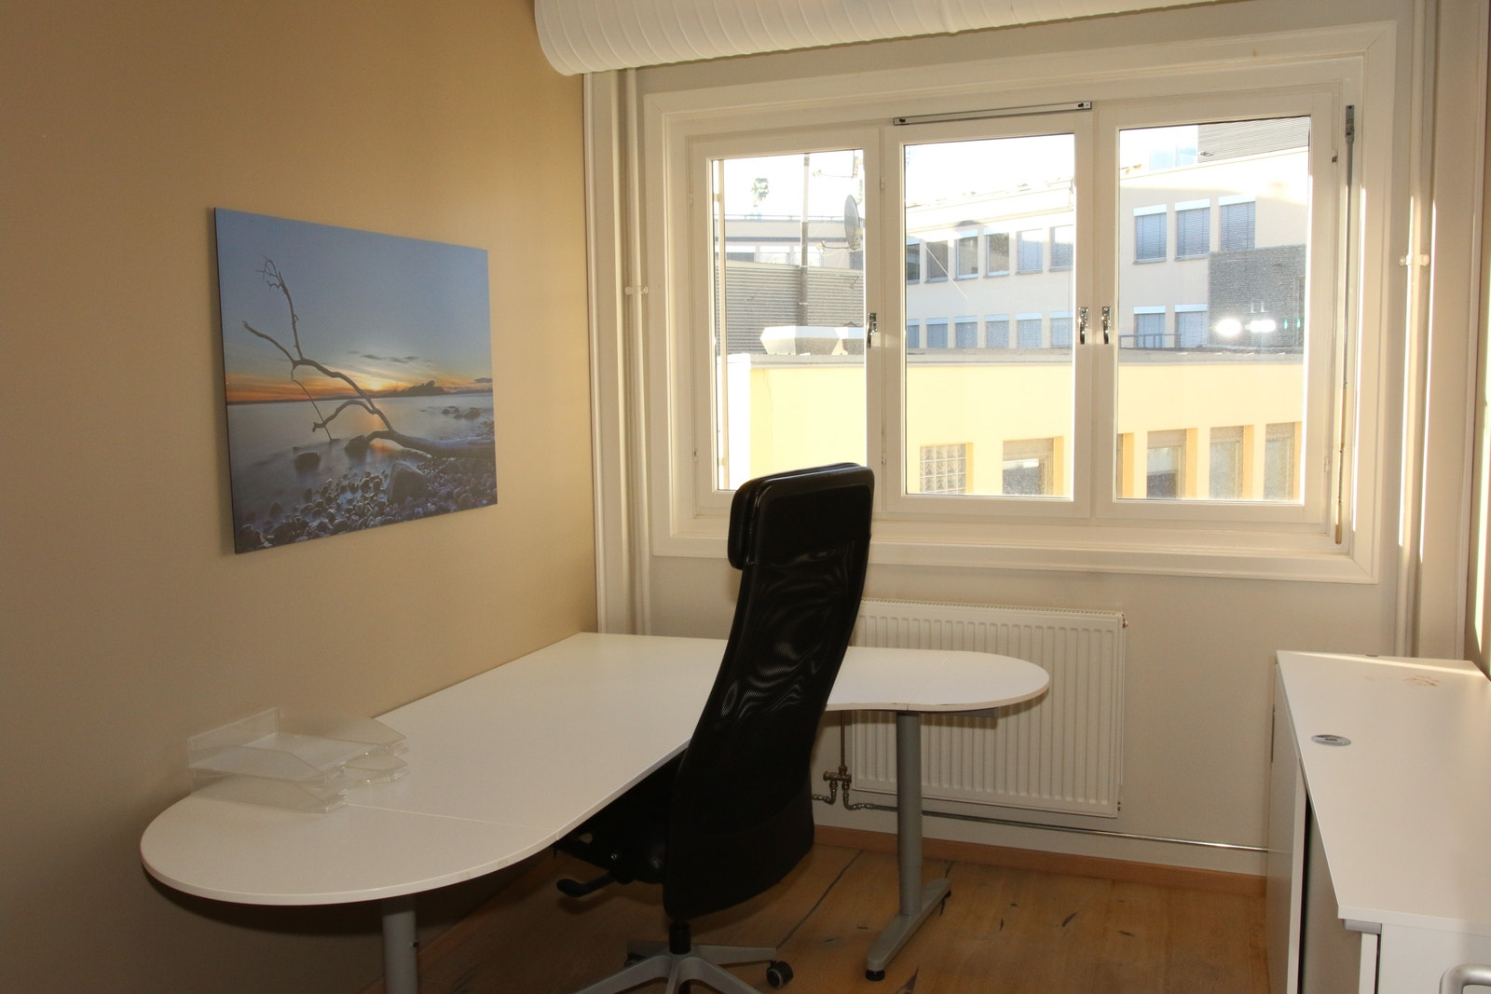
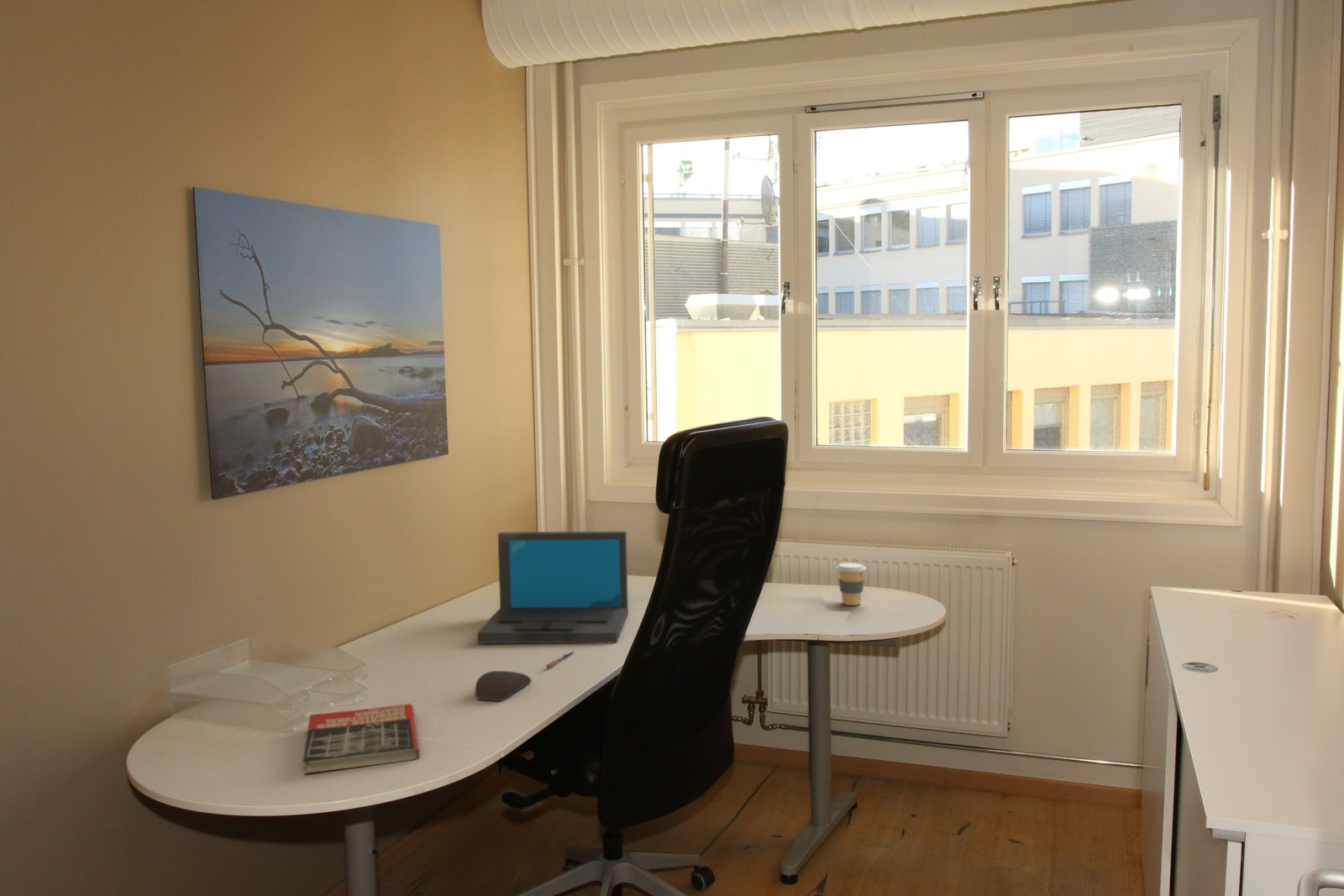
+ book (362, 736)
+ laptop (555, 584)
+ coffee cup (851, 584)
+ computer mouse (503, 681)
+ pen (560, 658)
